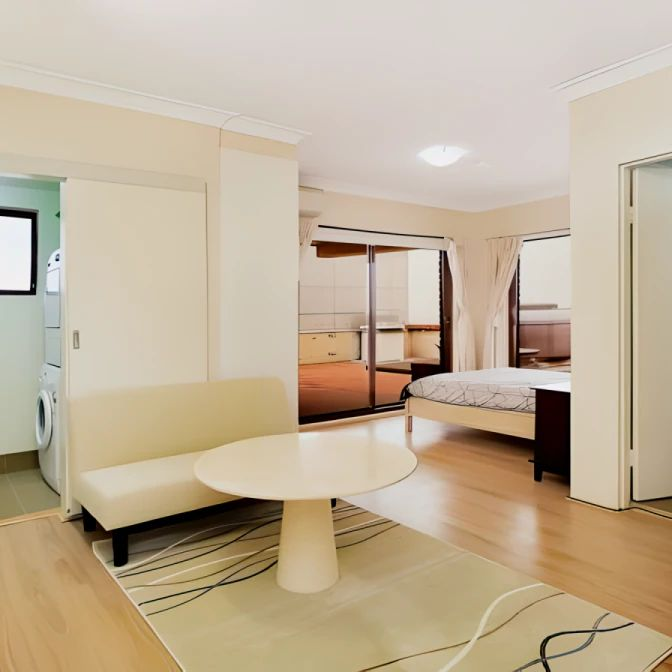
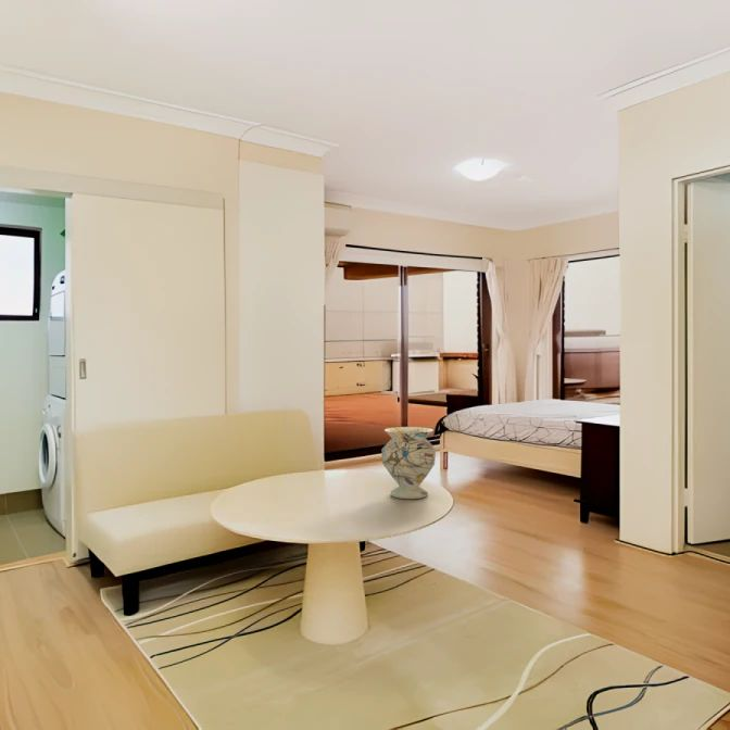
+ decorative vase (408, 462)
